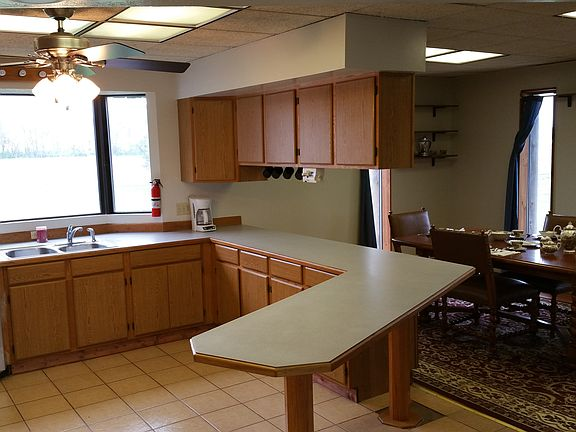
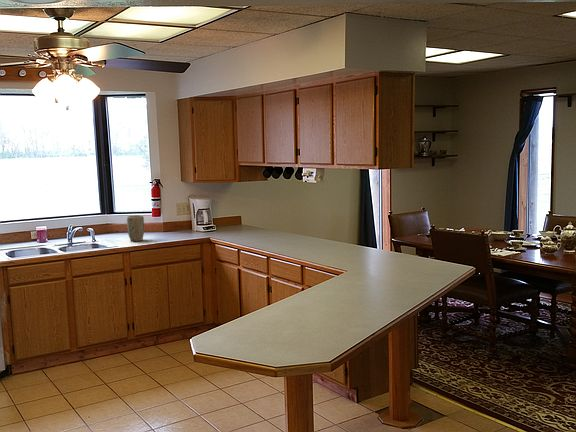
+ plant pot (135, 228)
